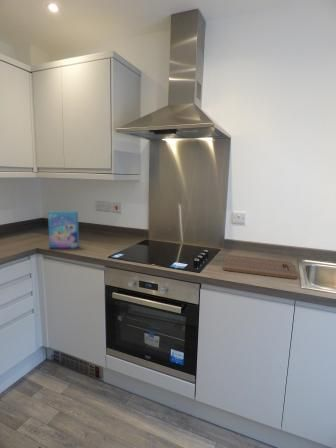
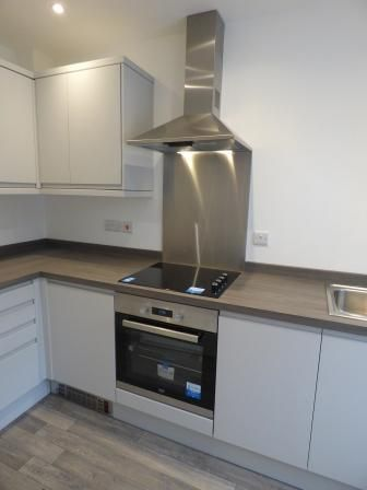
- cereal box (63, 229)
- cutting board (258, 265)
